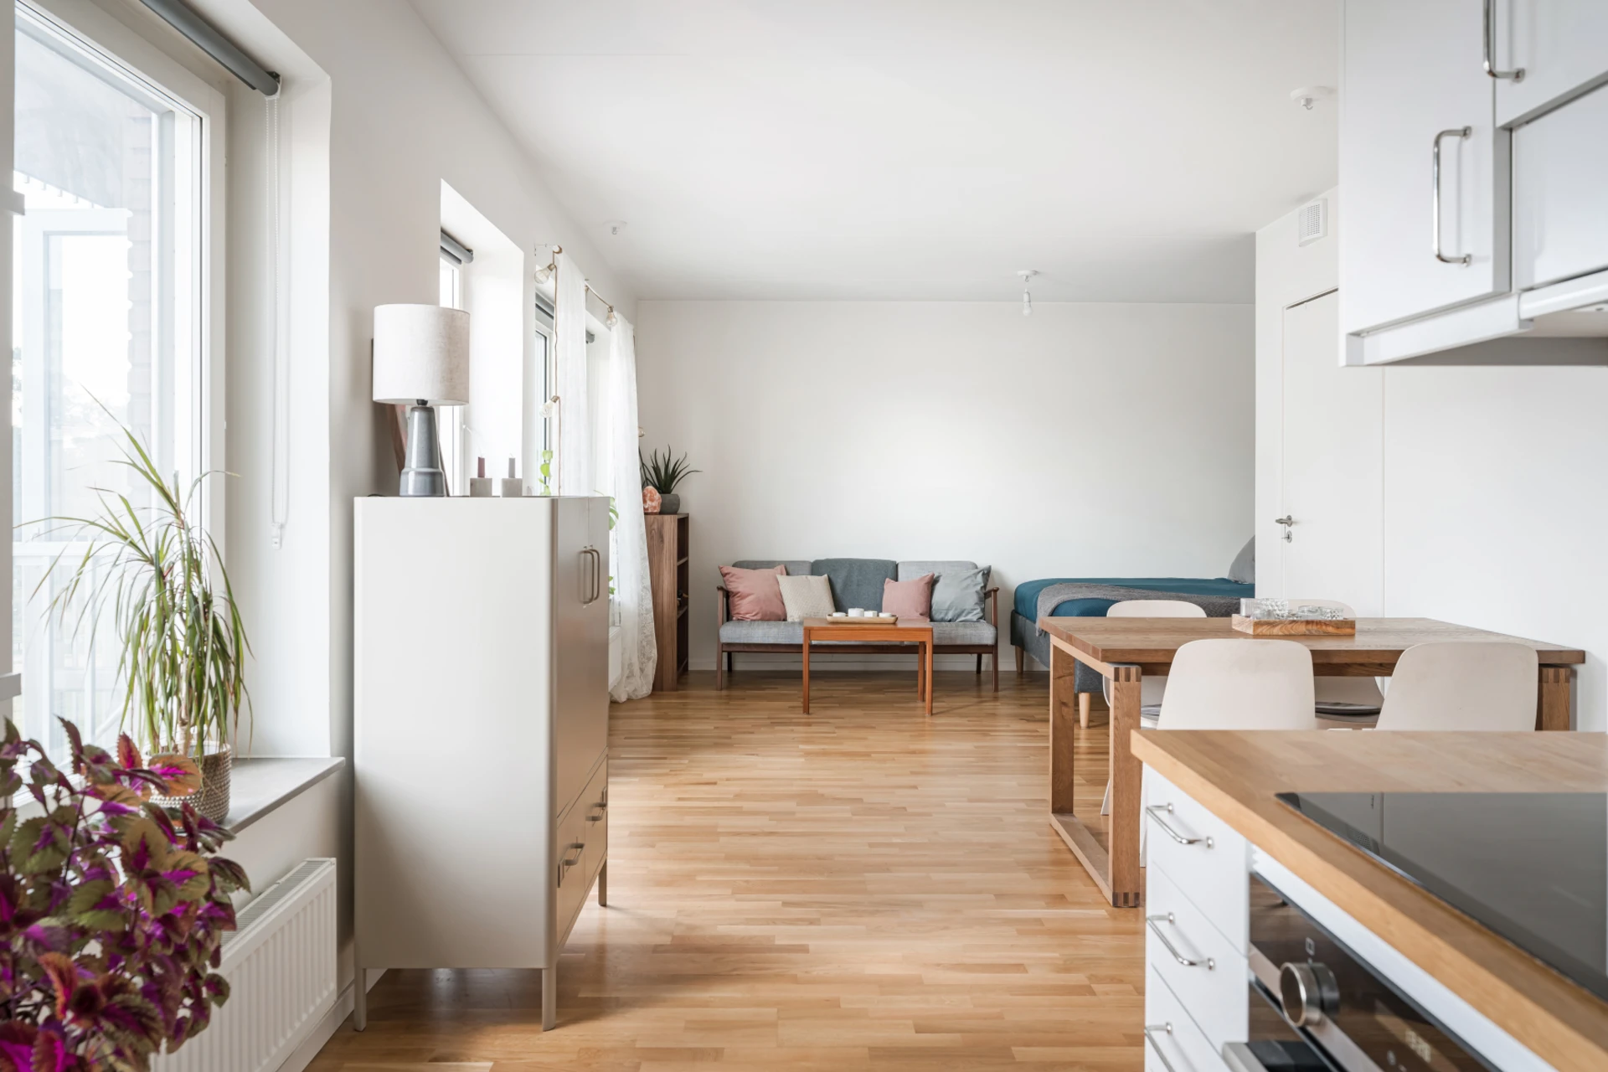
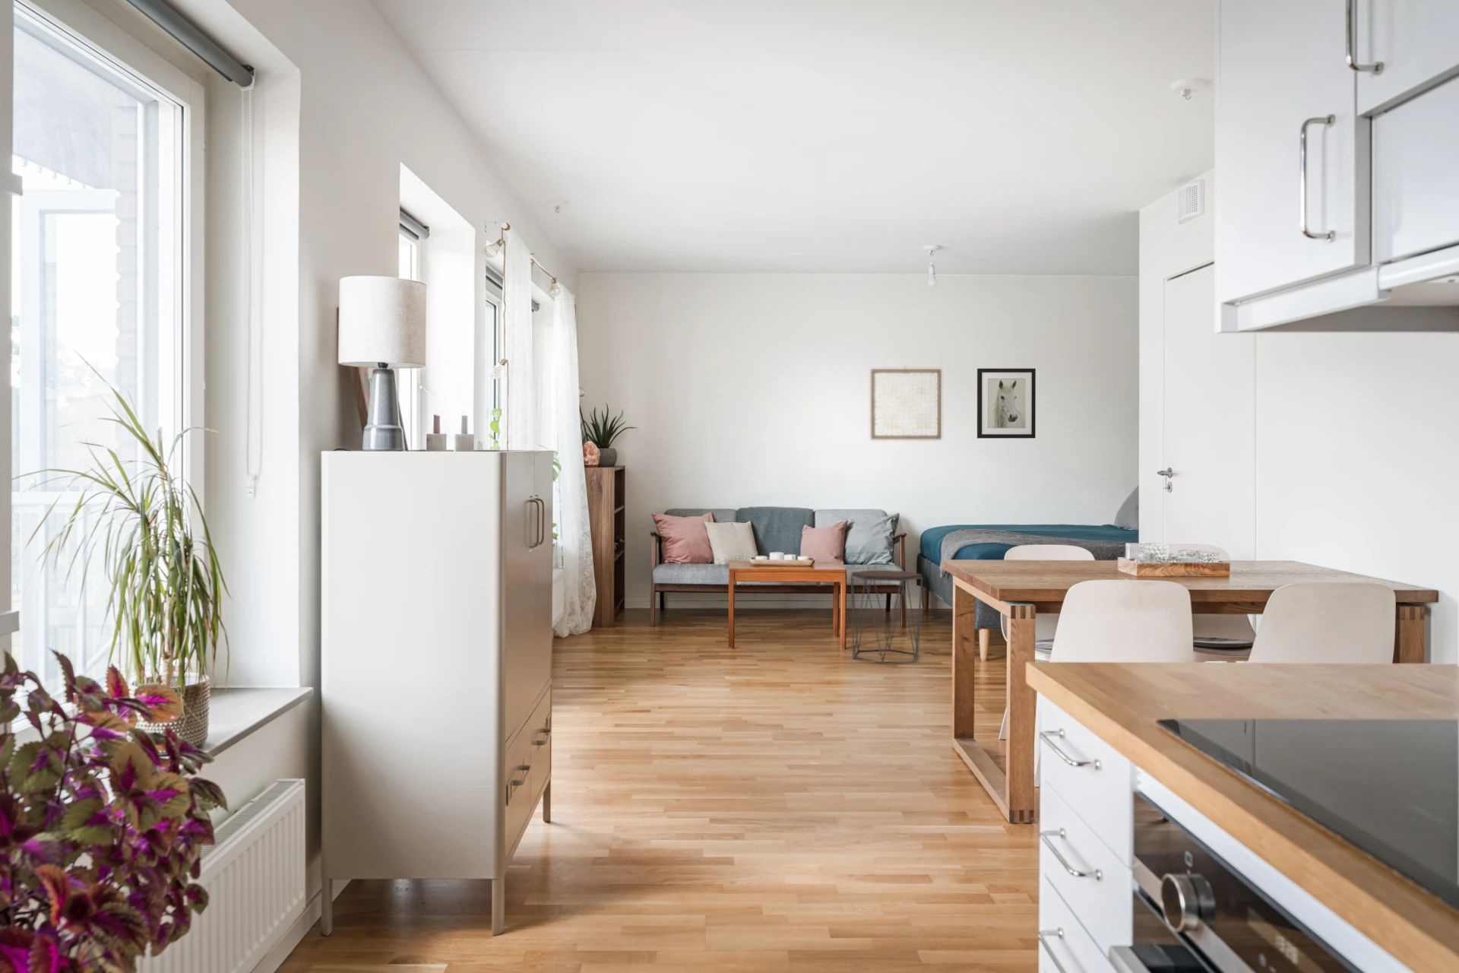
+ wall art (1006, 403)
+ wall art (906, 402)
+ side table (883, 617)
